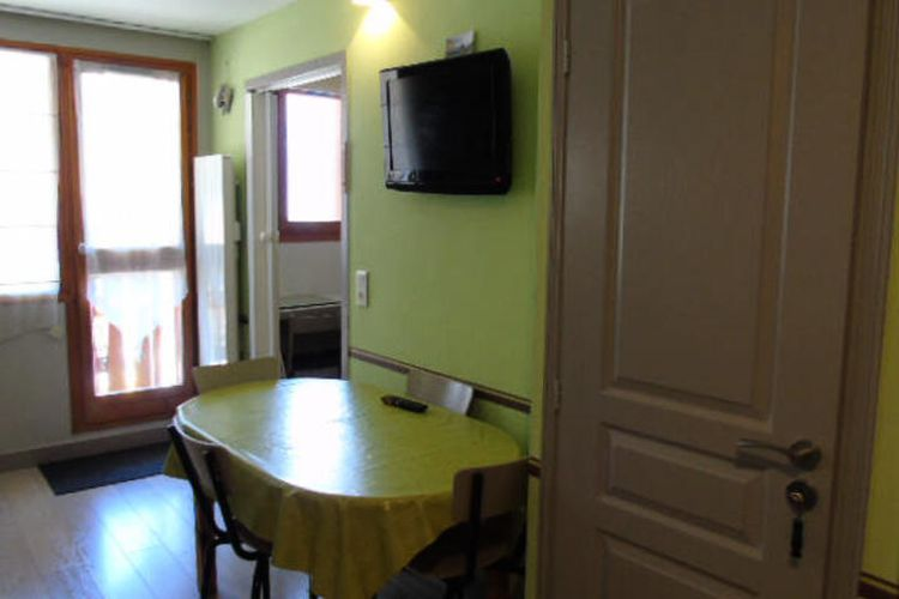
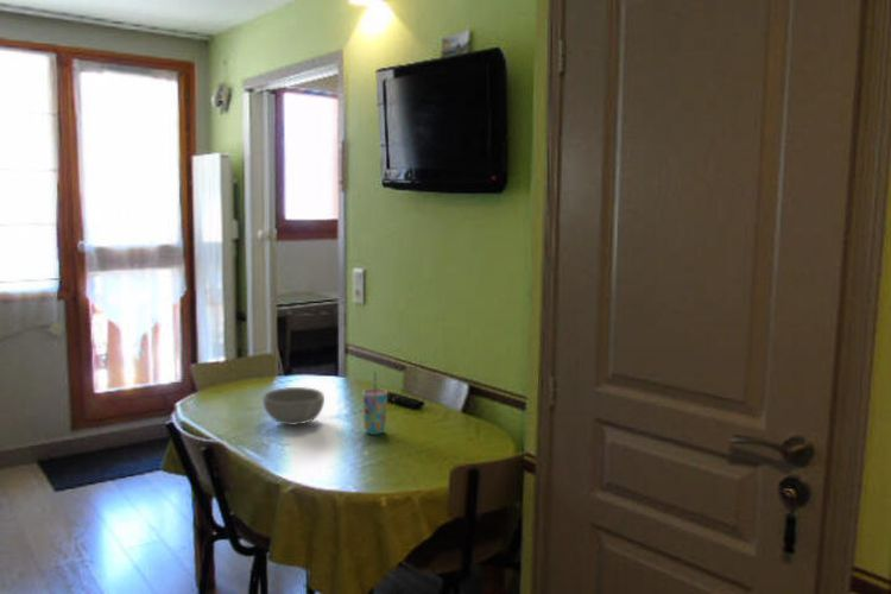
+ cup (374, 402)
+ bowl (293, 407)
